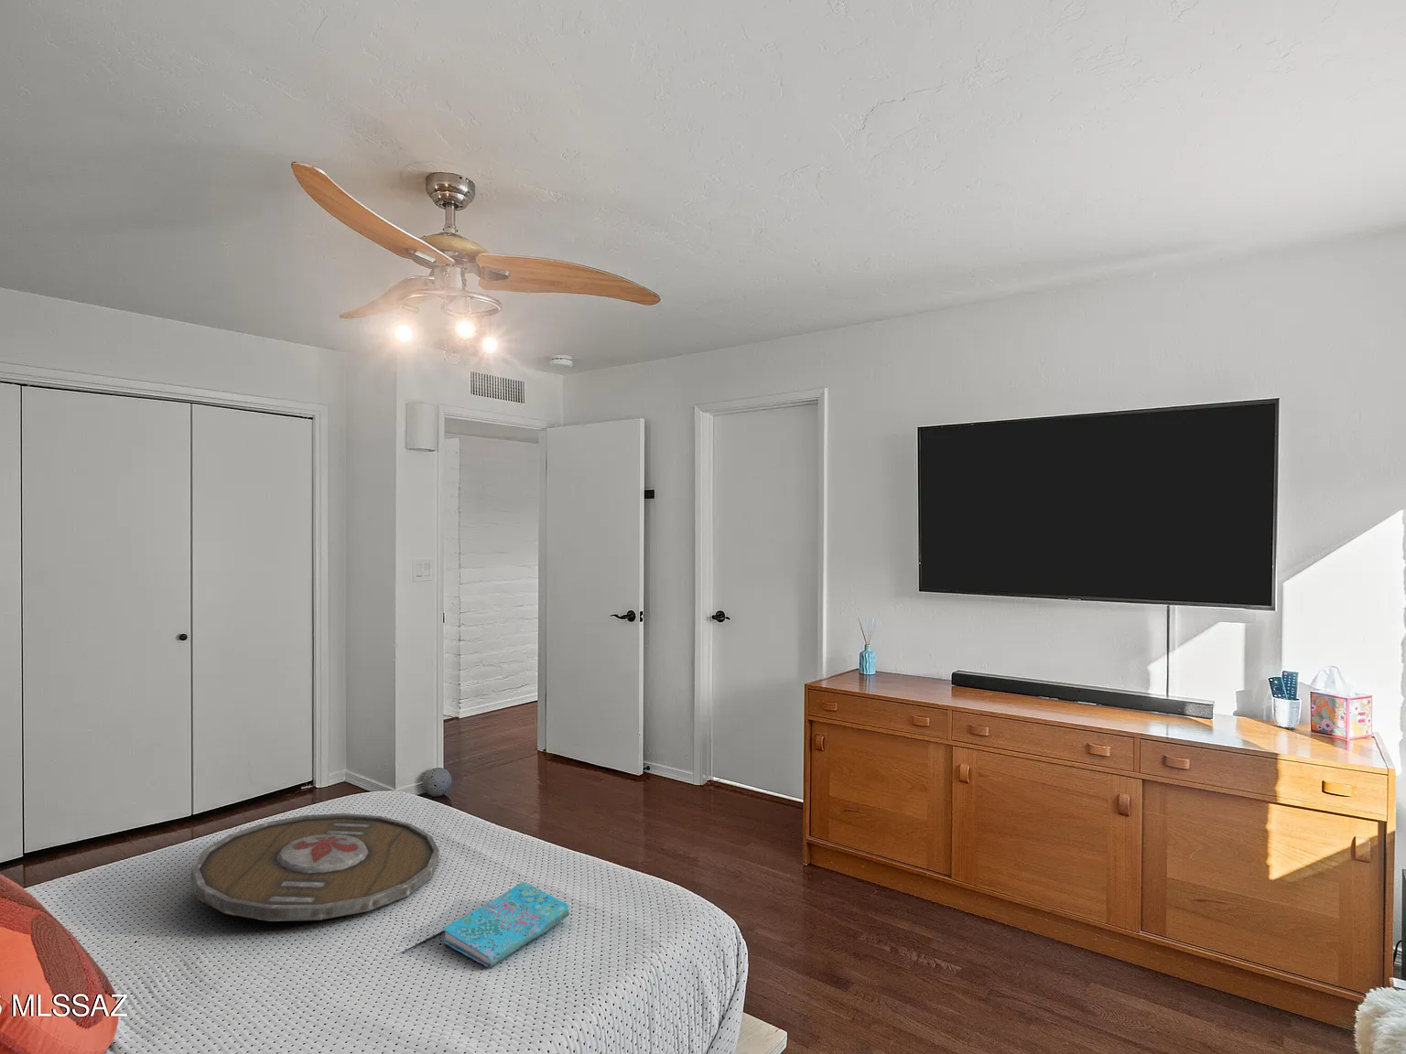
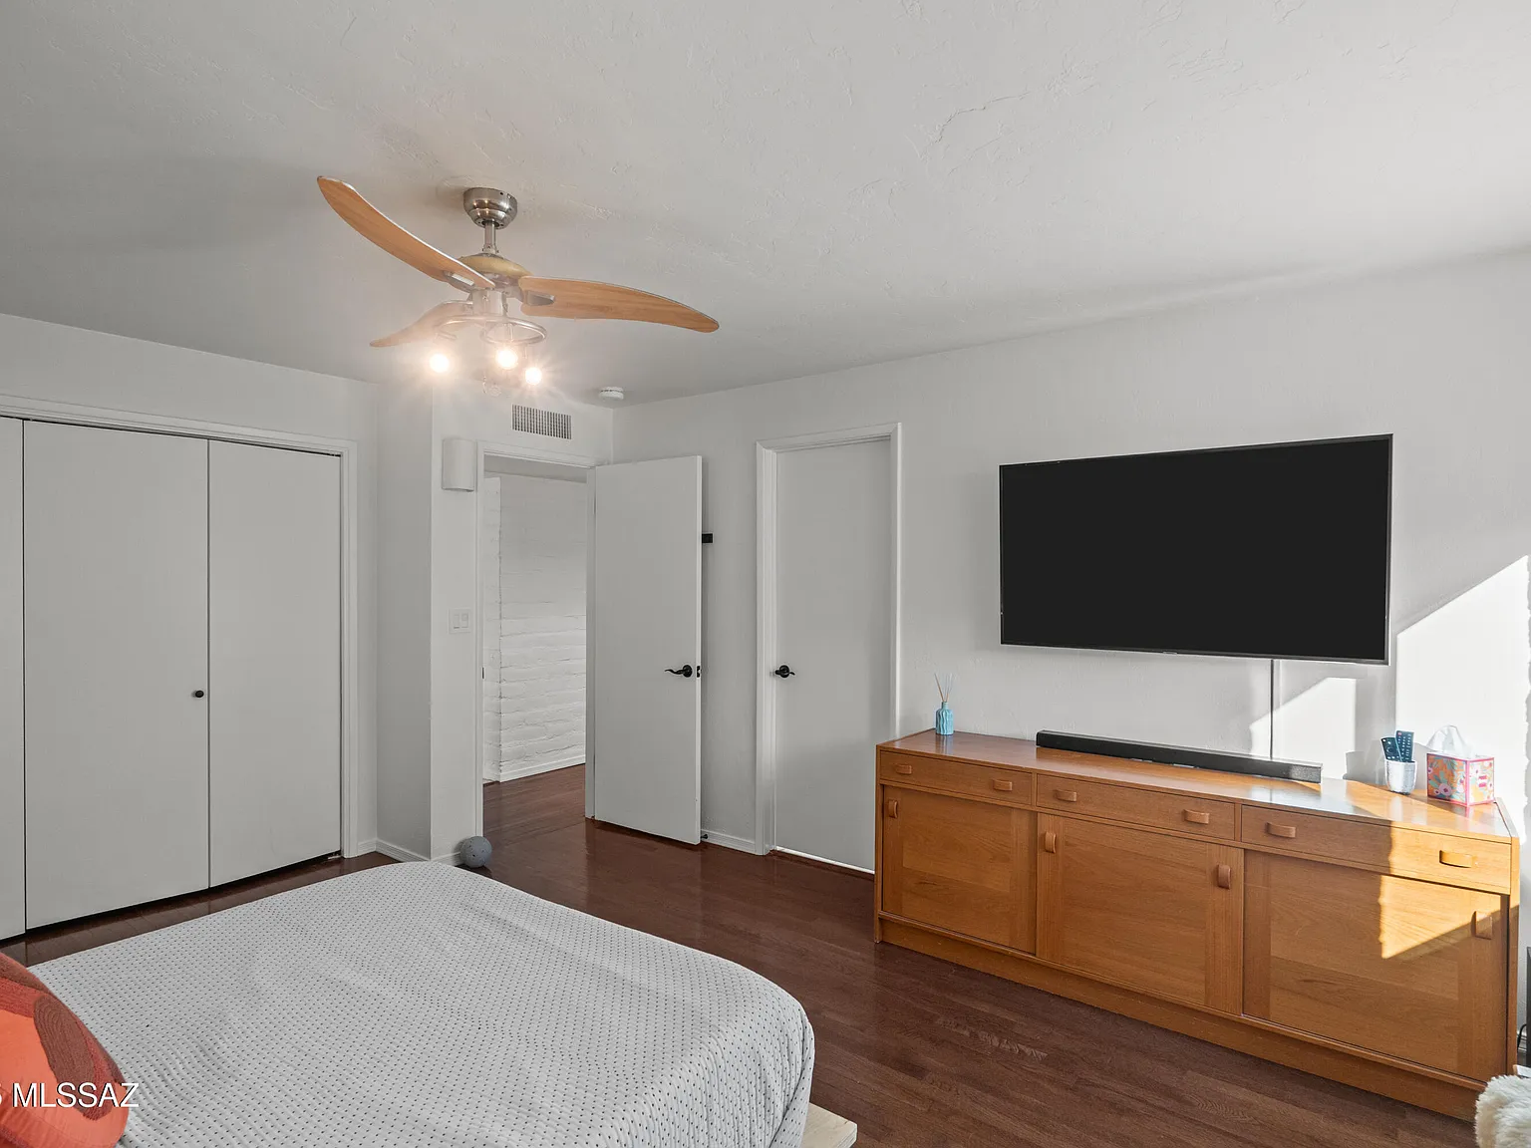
- cover (508, 920)
- serving tray (321, 860)
